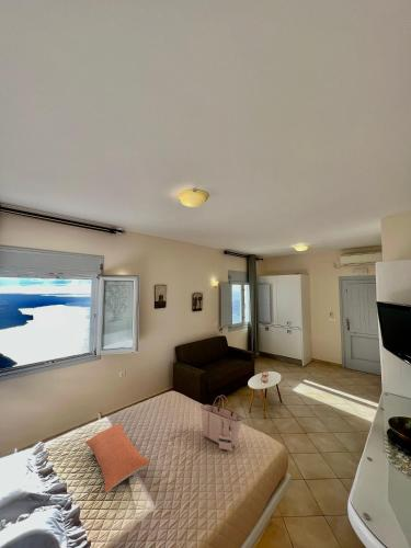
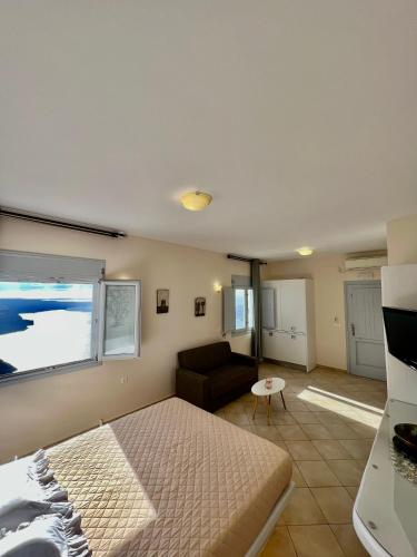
- tote bag (219, 418)
- pillow (114, 452)
